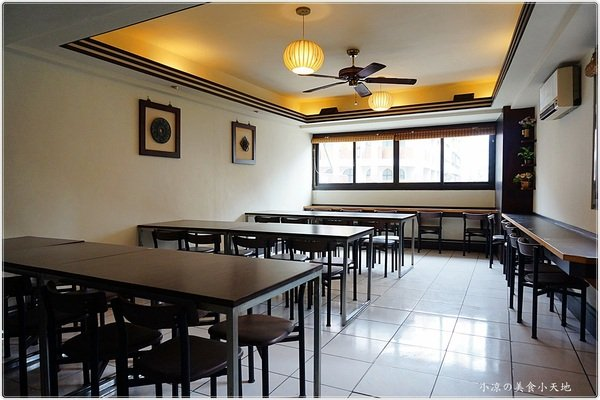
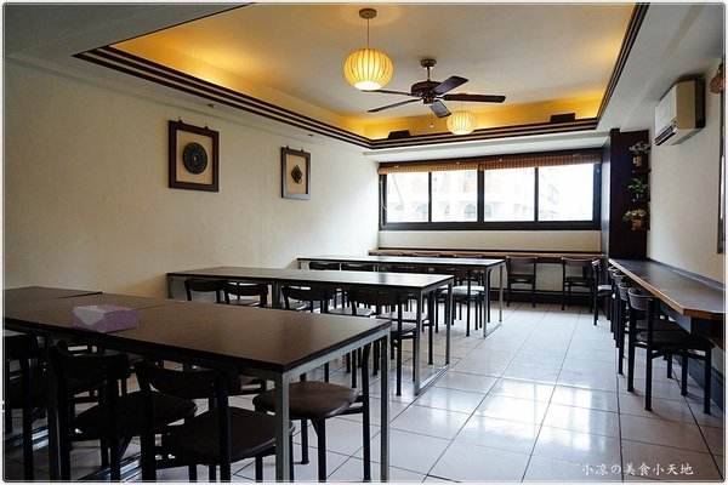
+ tissue box (106, 316)
